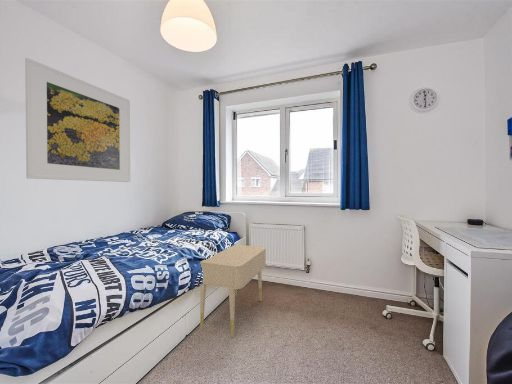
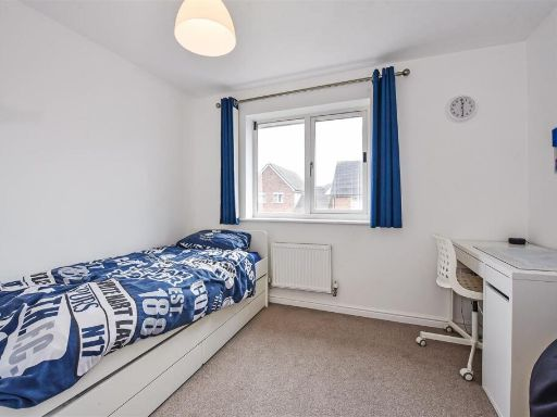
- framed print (87, 131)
- nightstand (237, 283)
